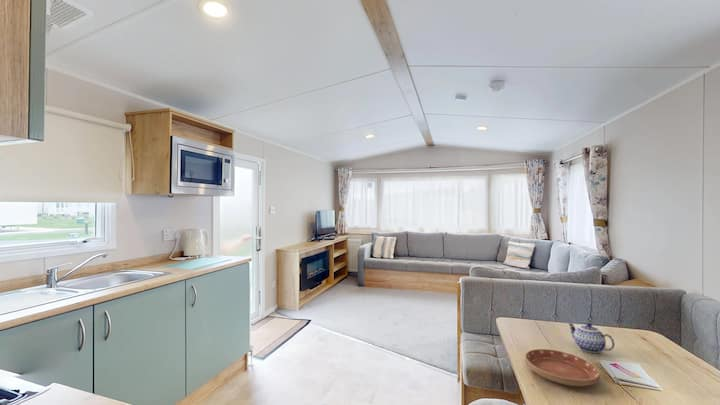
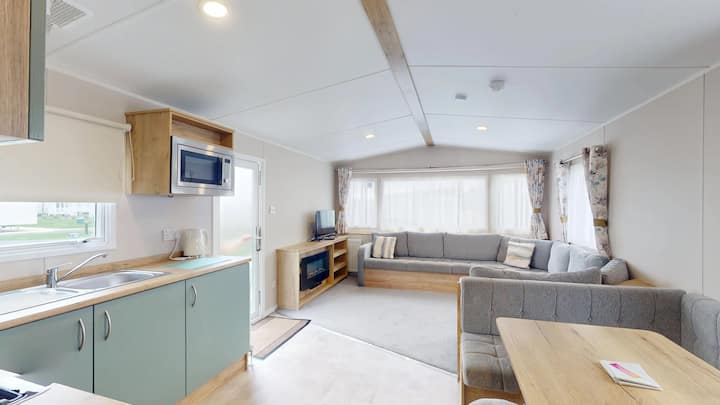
- saucer (560, 367)
- teapot (589, 336)
